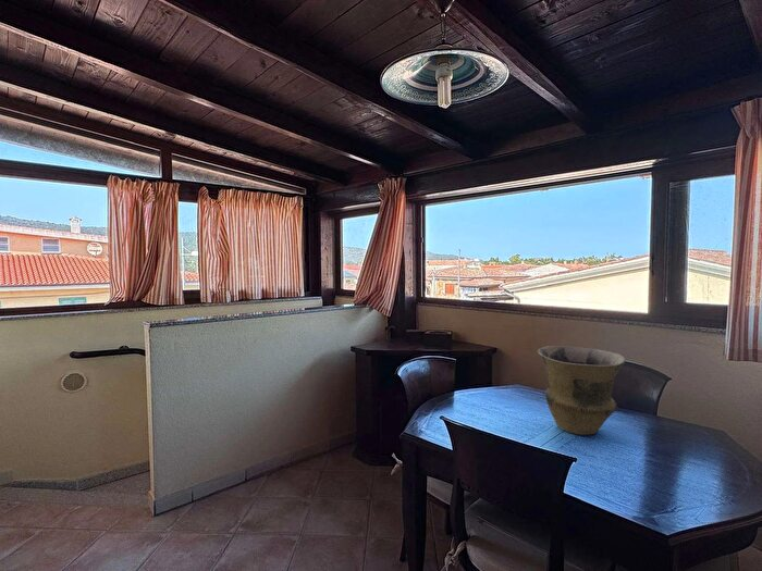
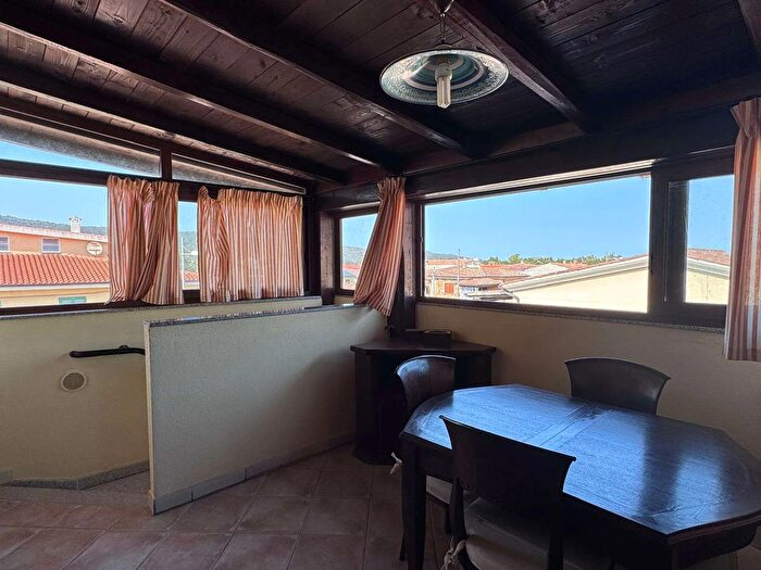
- vase (579, 390)
